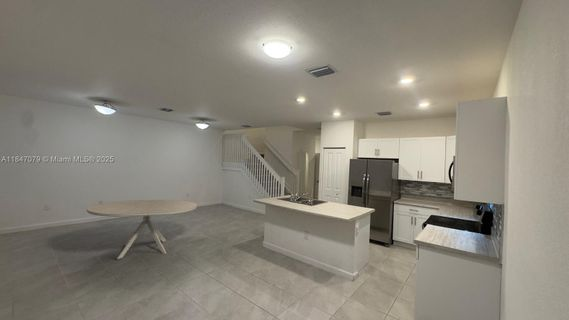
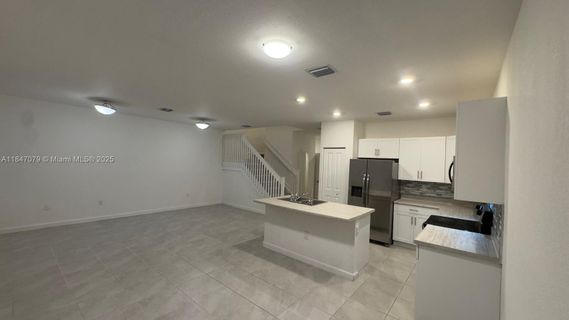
- dining table (144, 225)
